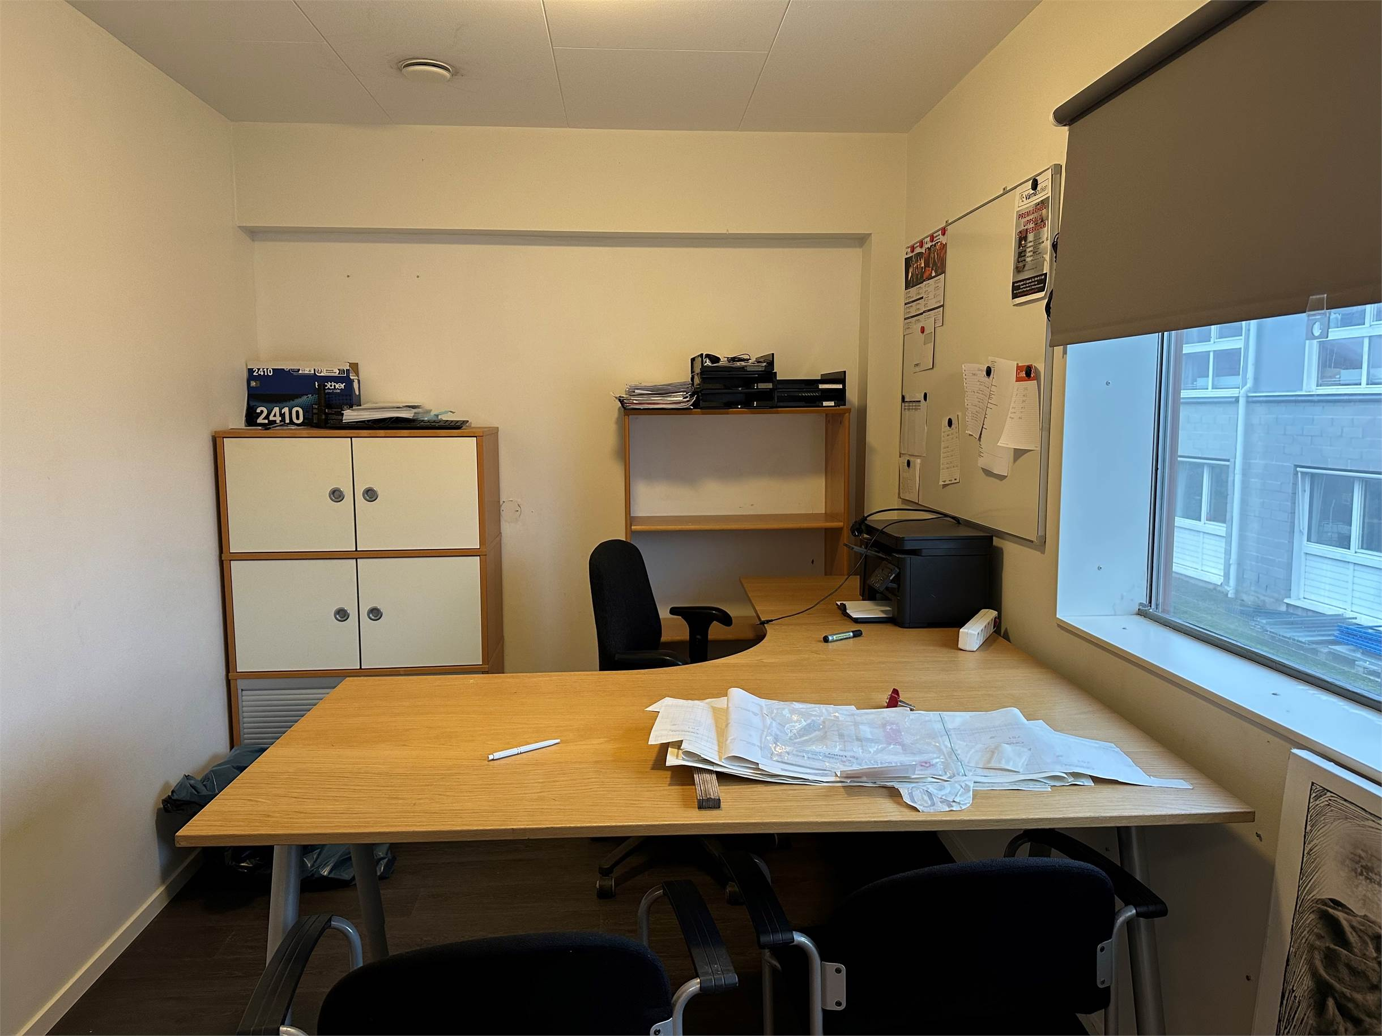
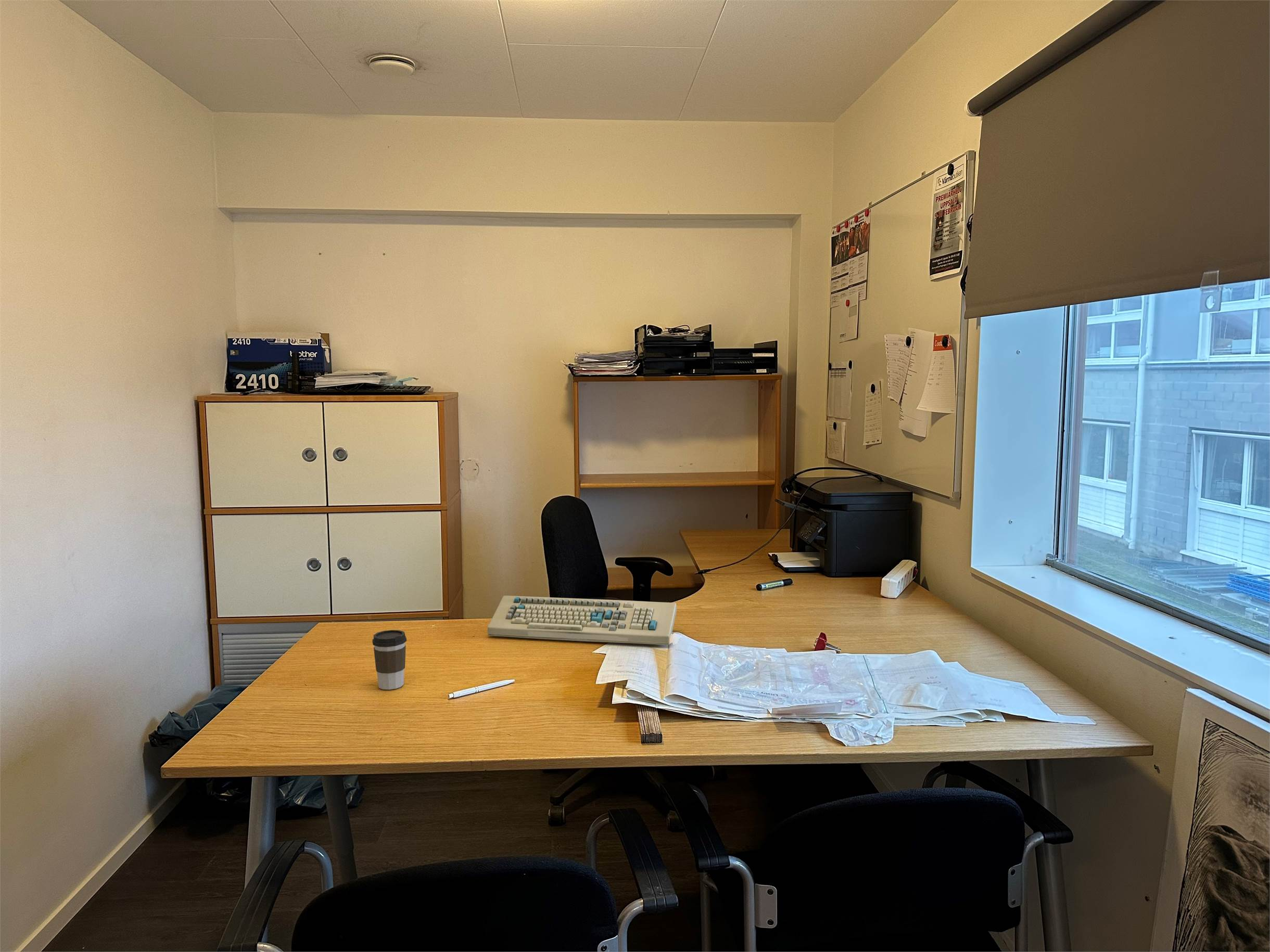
+ coffee cup (390, 660)
+ keyboard (582, 619)
